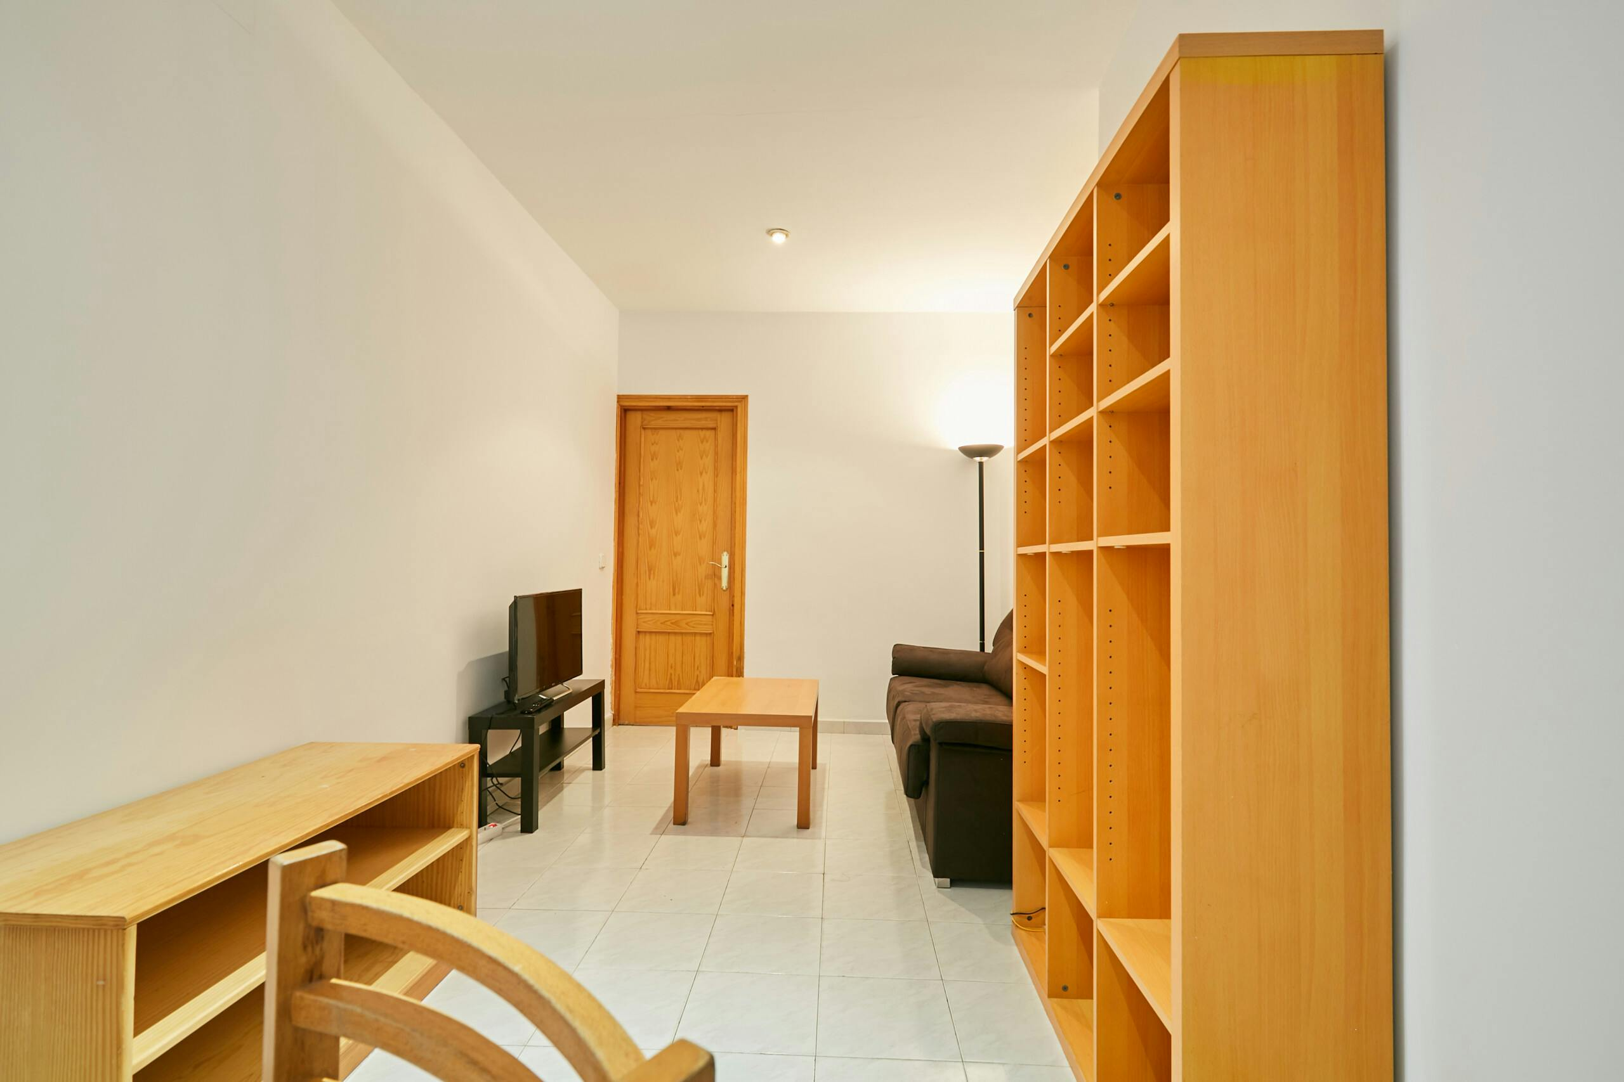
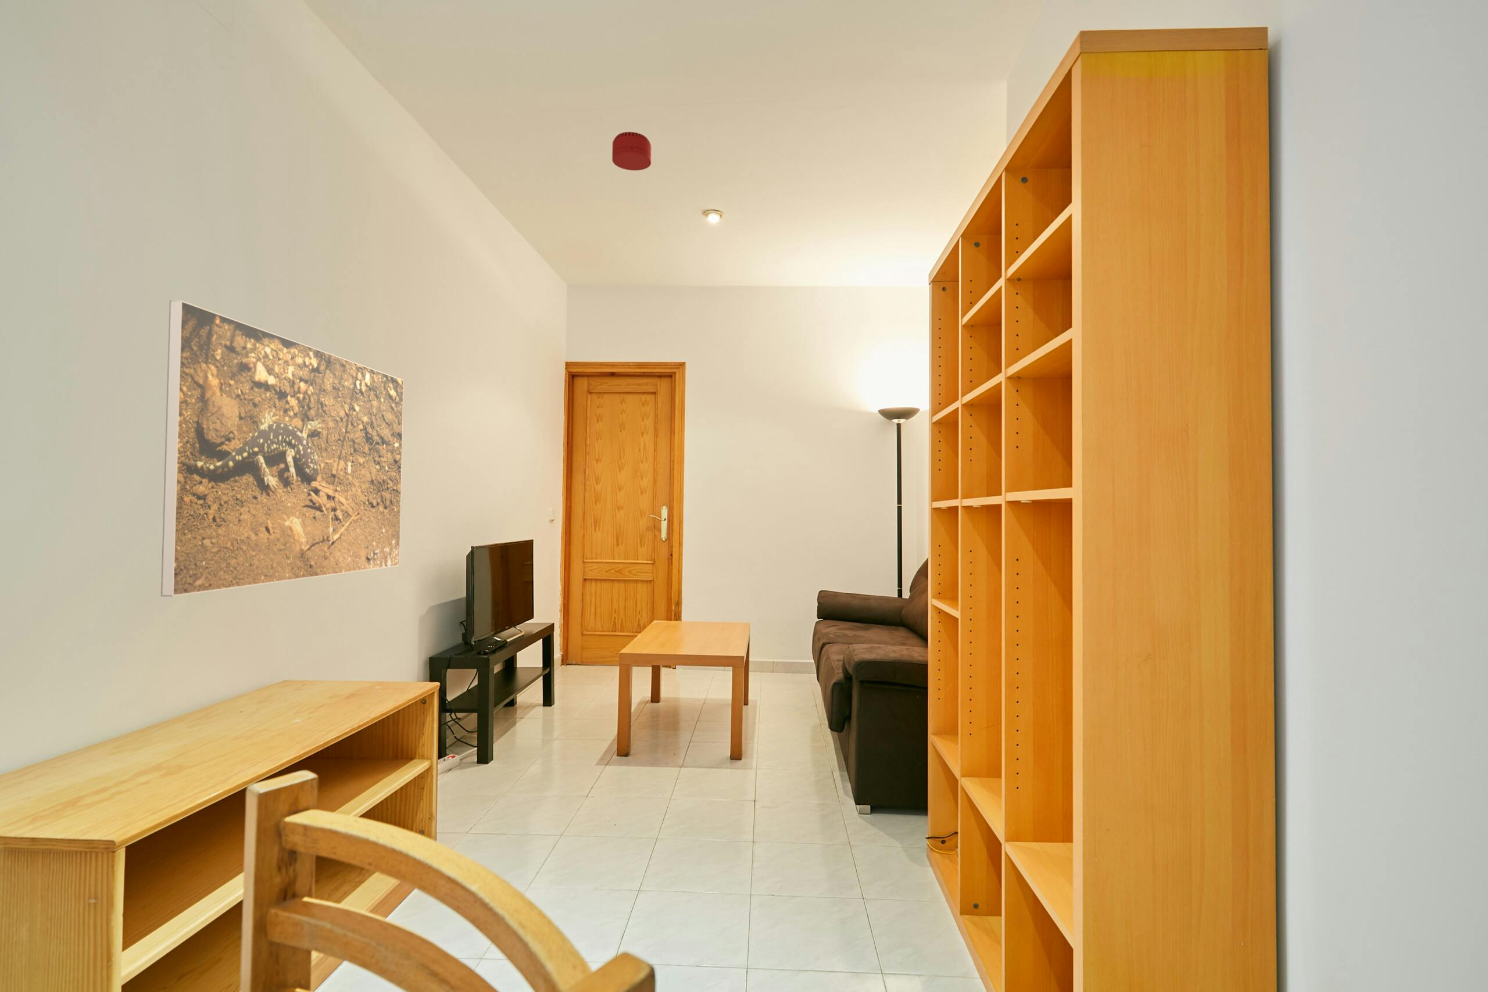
+ smoke detector (632, 149)
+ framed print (310, 463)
